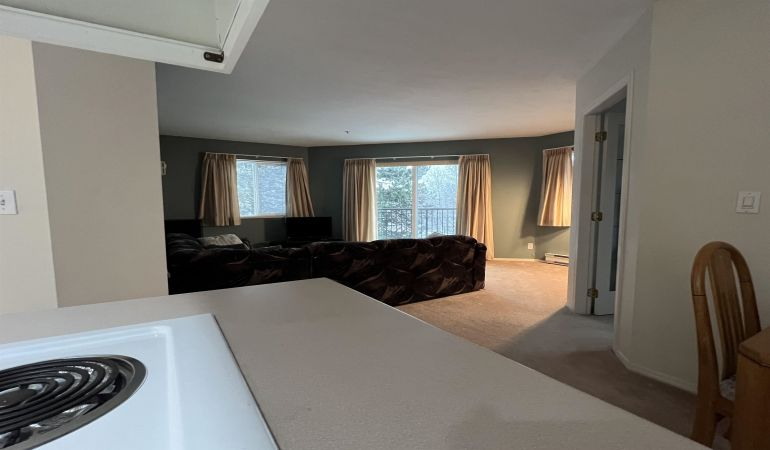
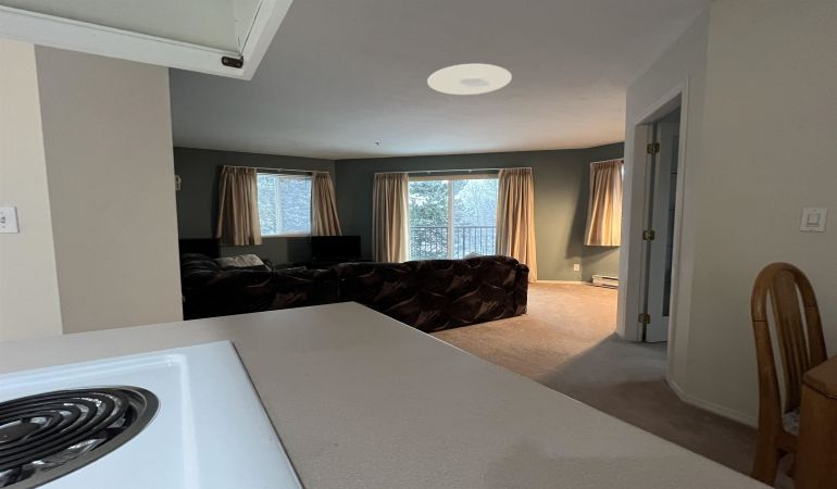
+ ceiling light (469, 76)
